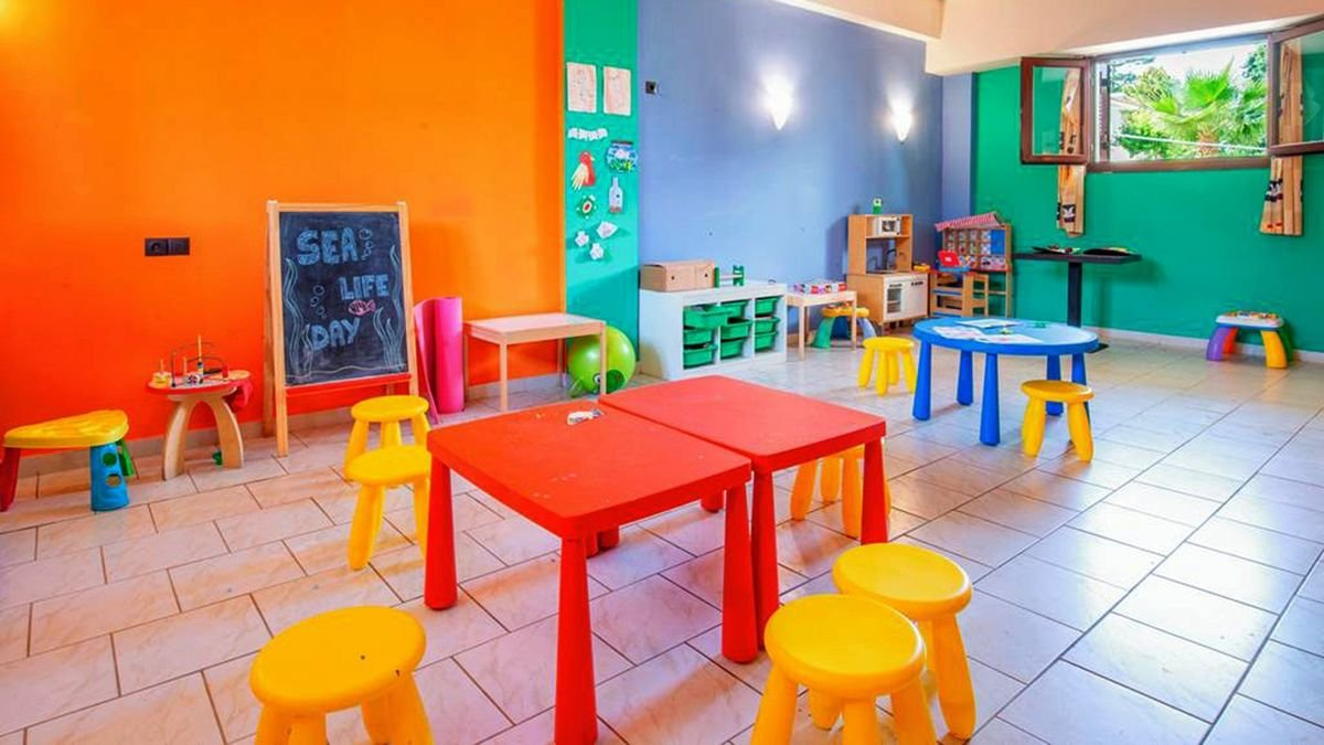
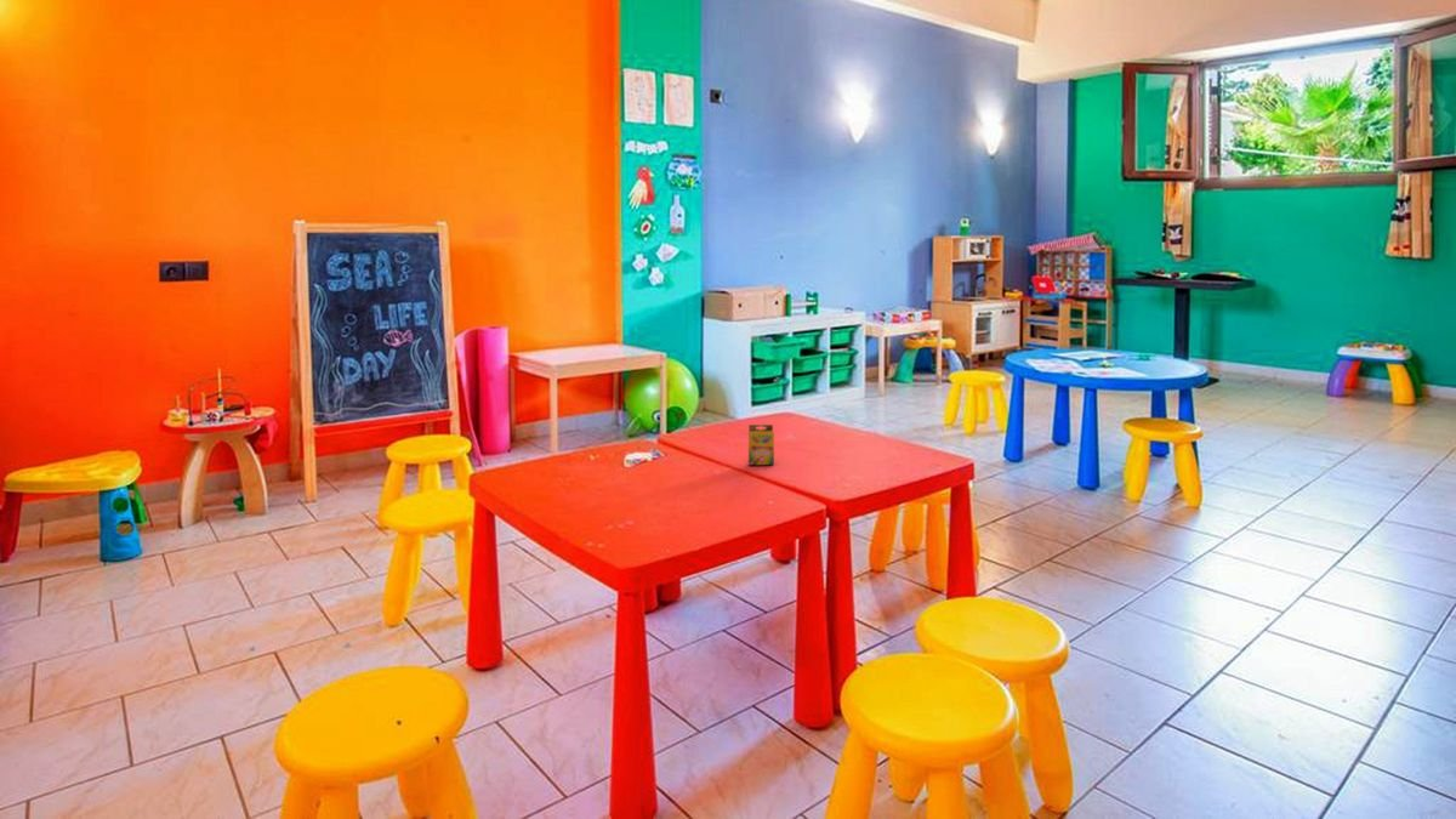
+ crayon box (761, 444)
